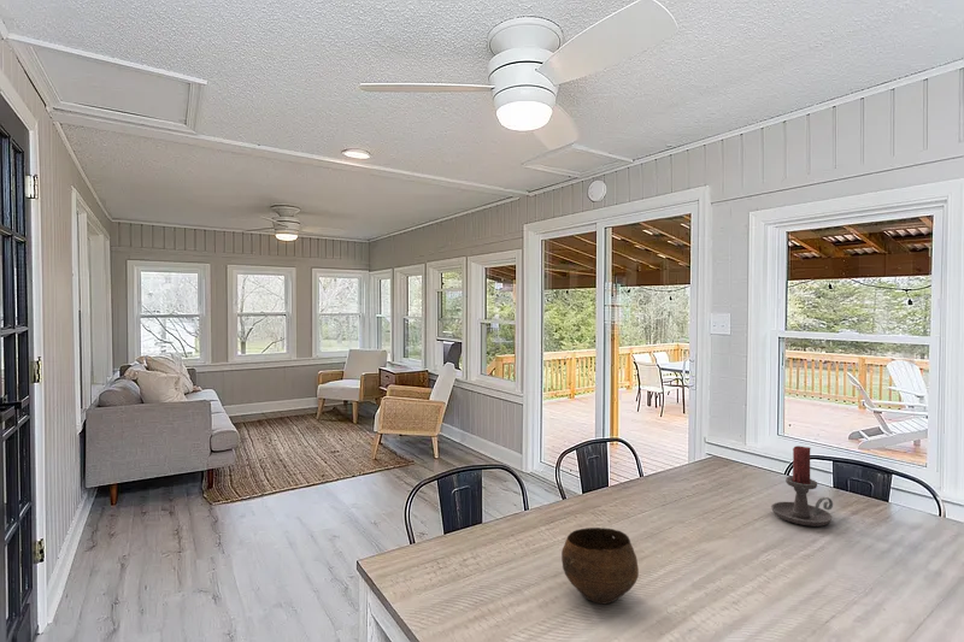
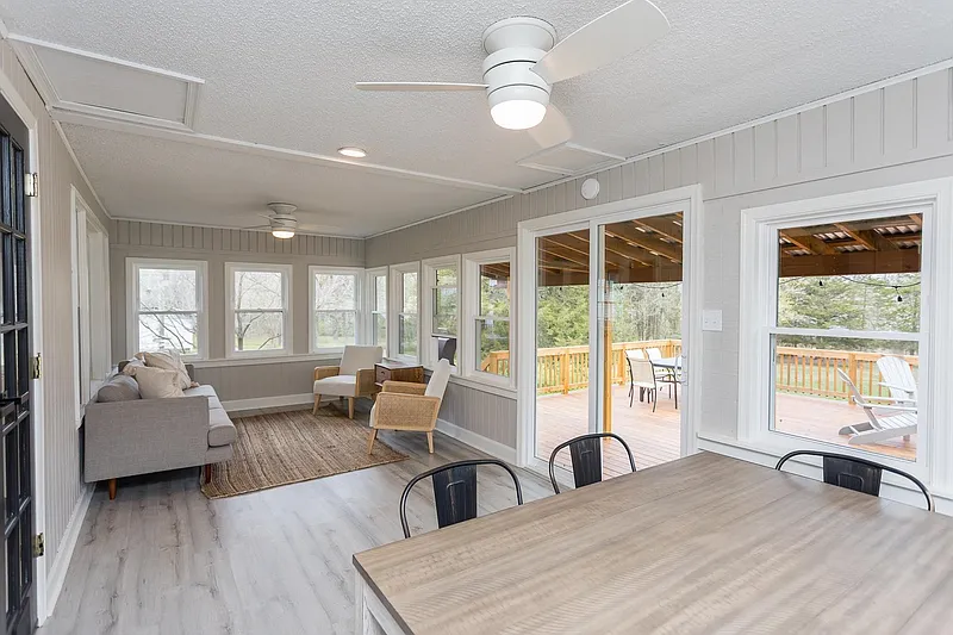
- bowl (599, 564)
- candle holder (806, 481)
